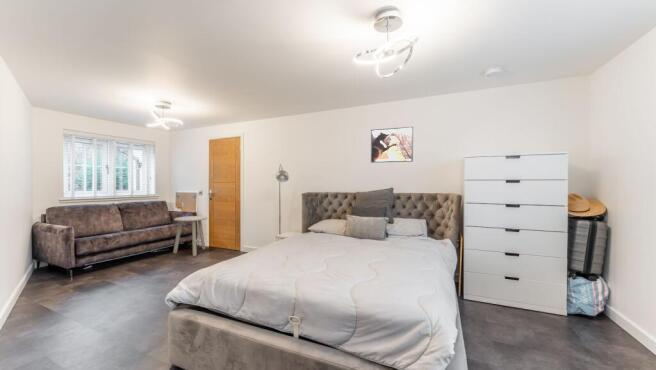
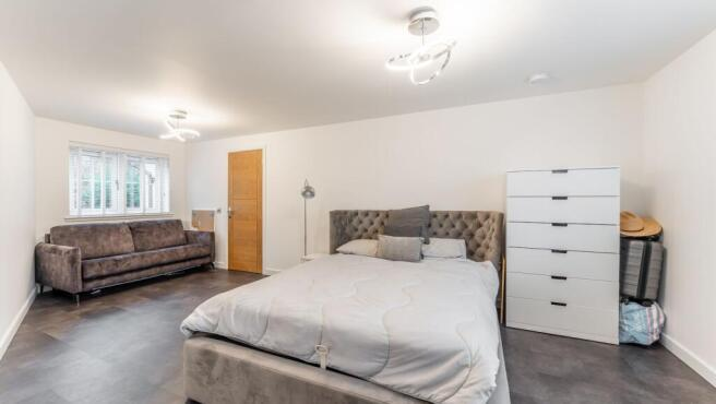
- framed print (391, 145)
- side table (192, 235)
